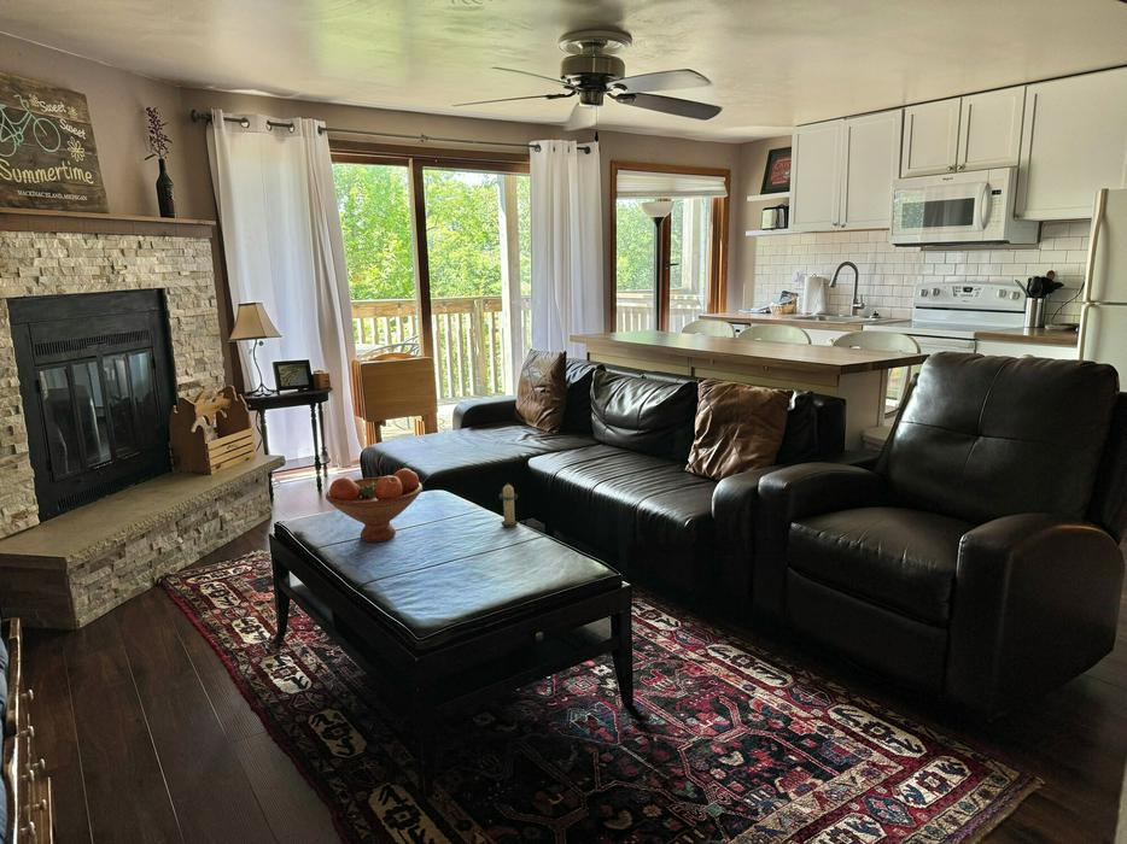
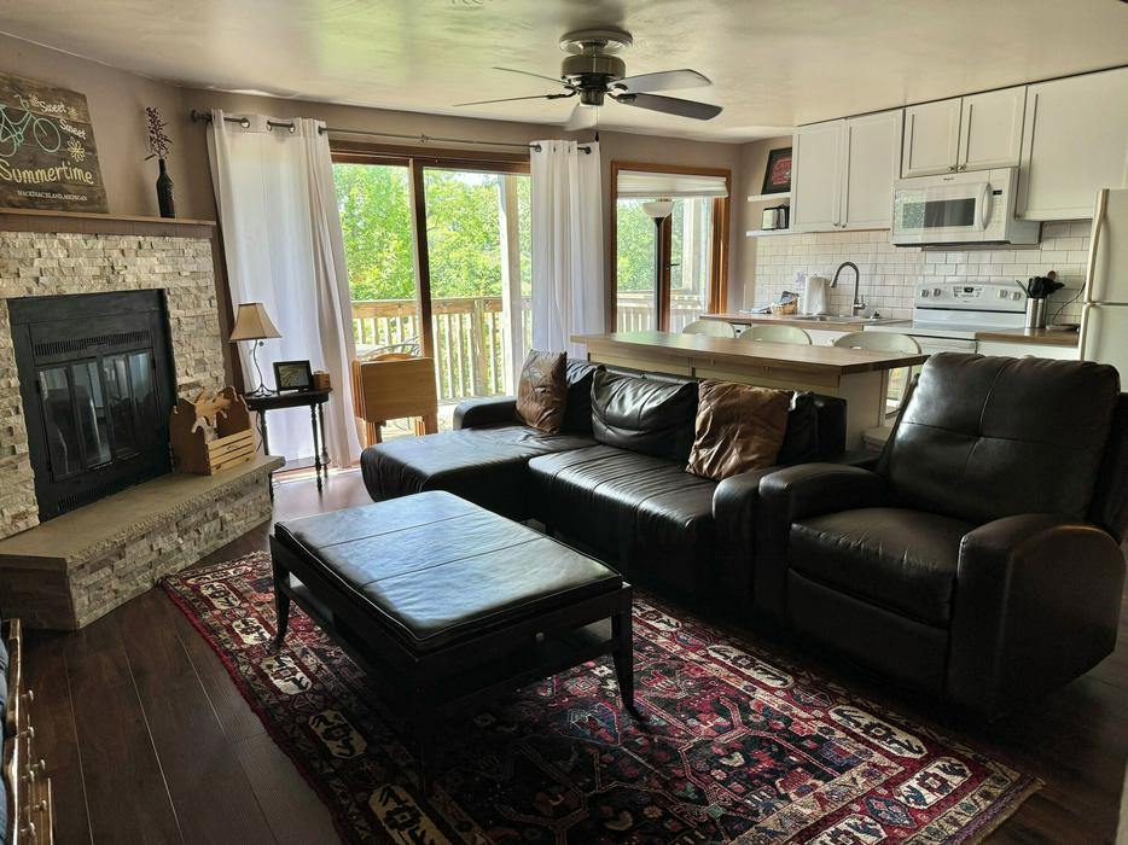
- fruit bowl (375, 503)
- candle (508, 503)
